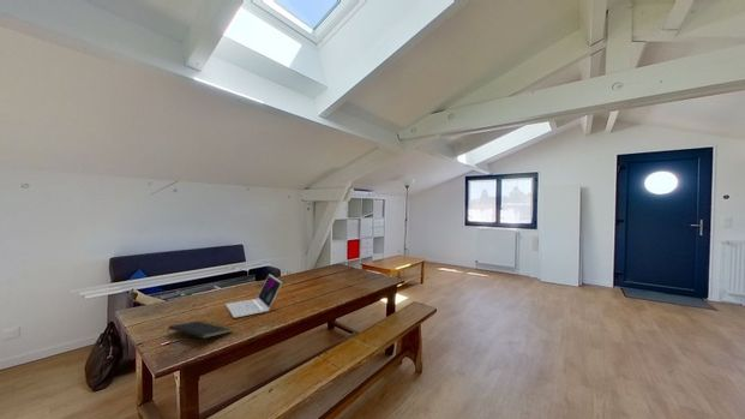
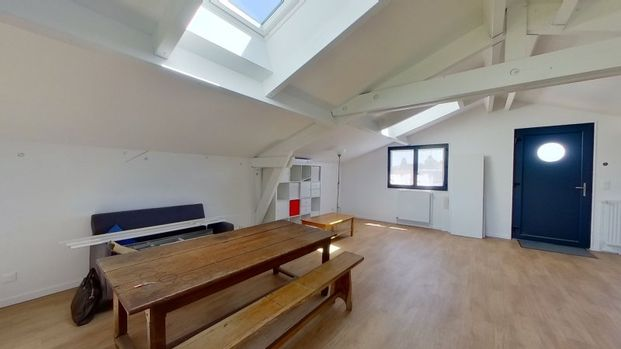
- notepad (202, 328)
- laptop (258, 295)
